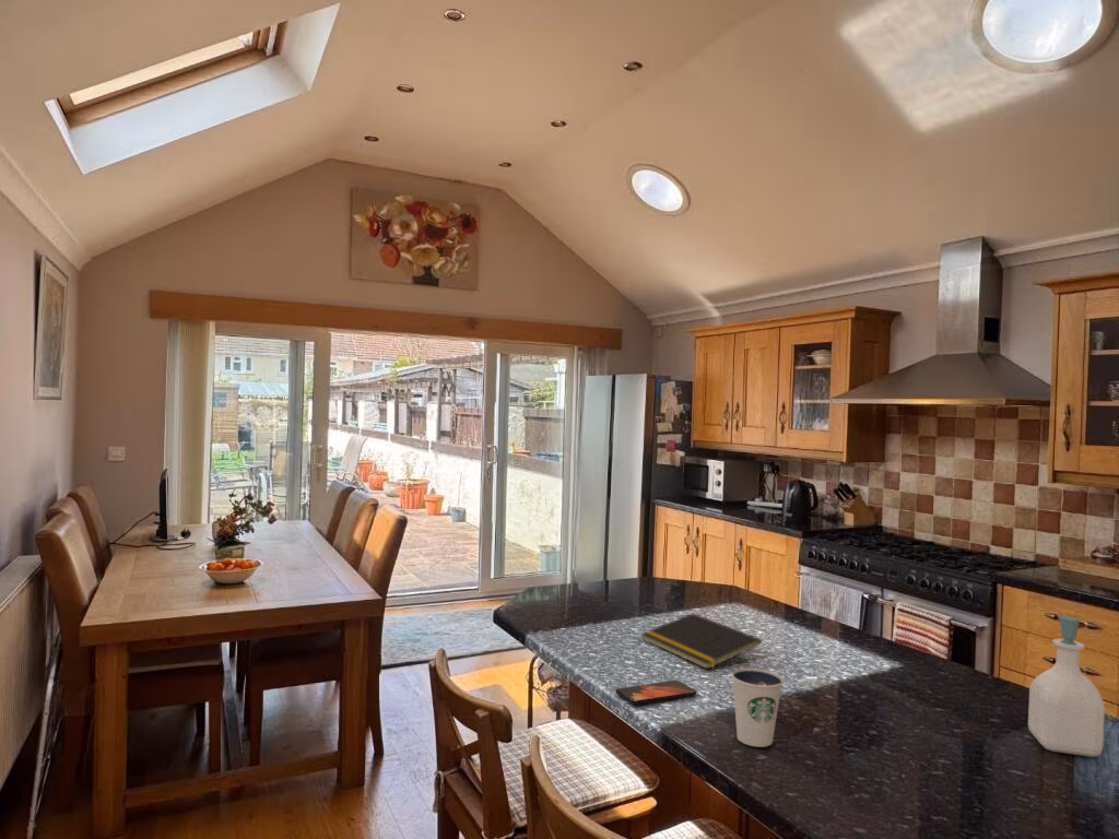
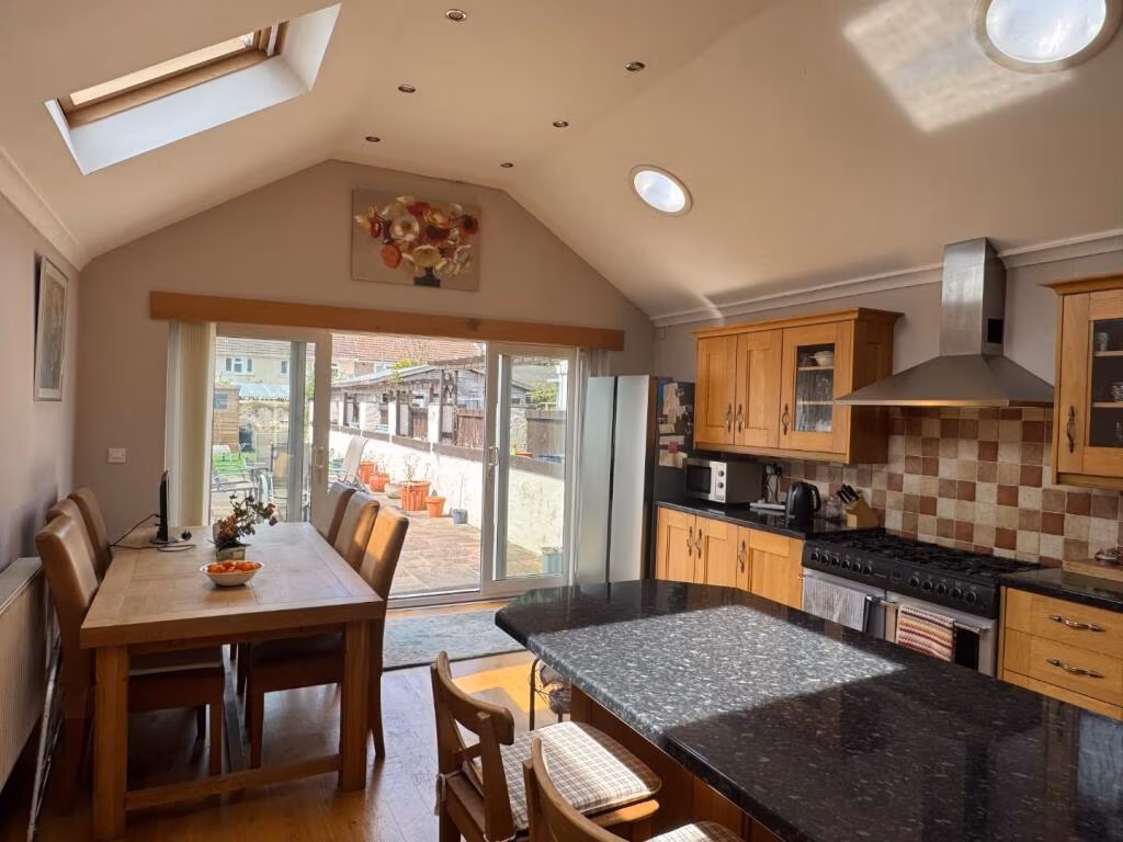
- notepad (698, 638)
- dixie cup (755, 708)
- smartphone (656, 692)
- soap bottle (1067, 682)
